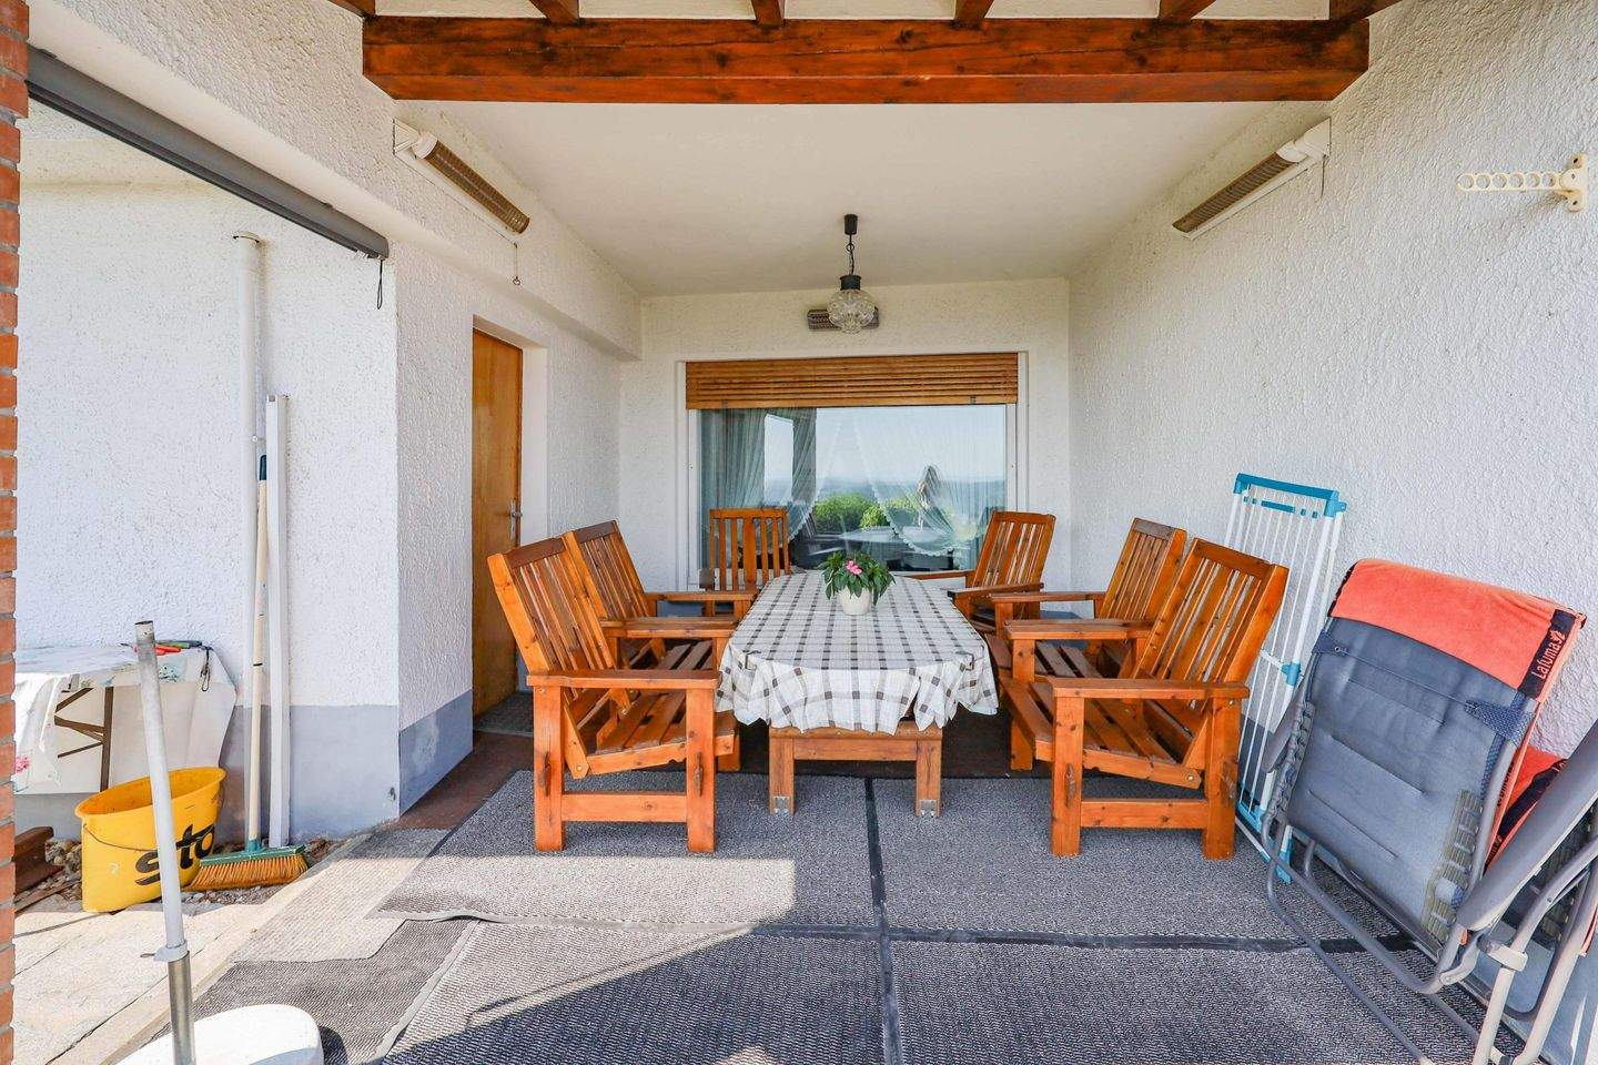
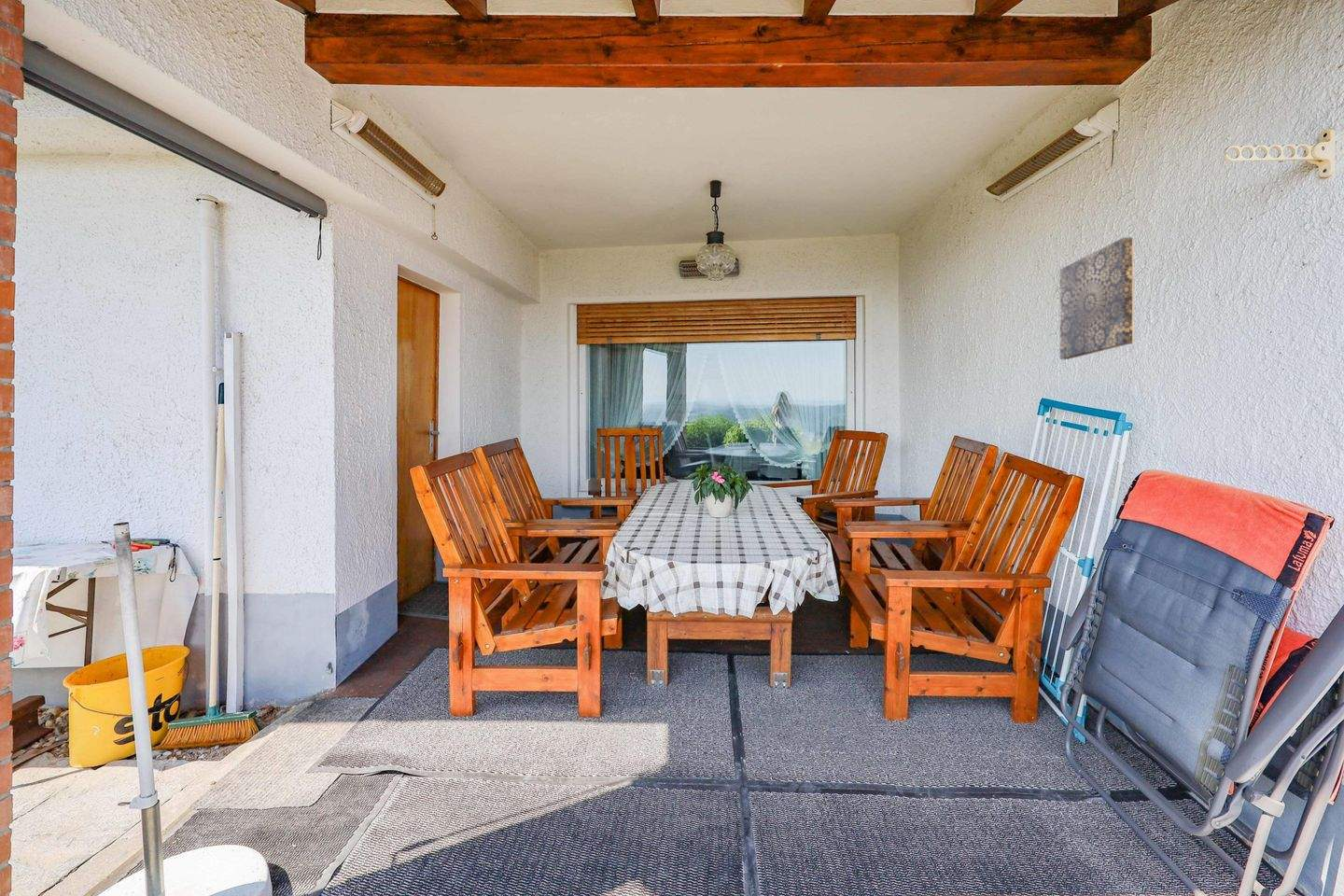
+ wall art (1093, 302)
